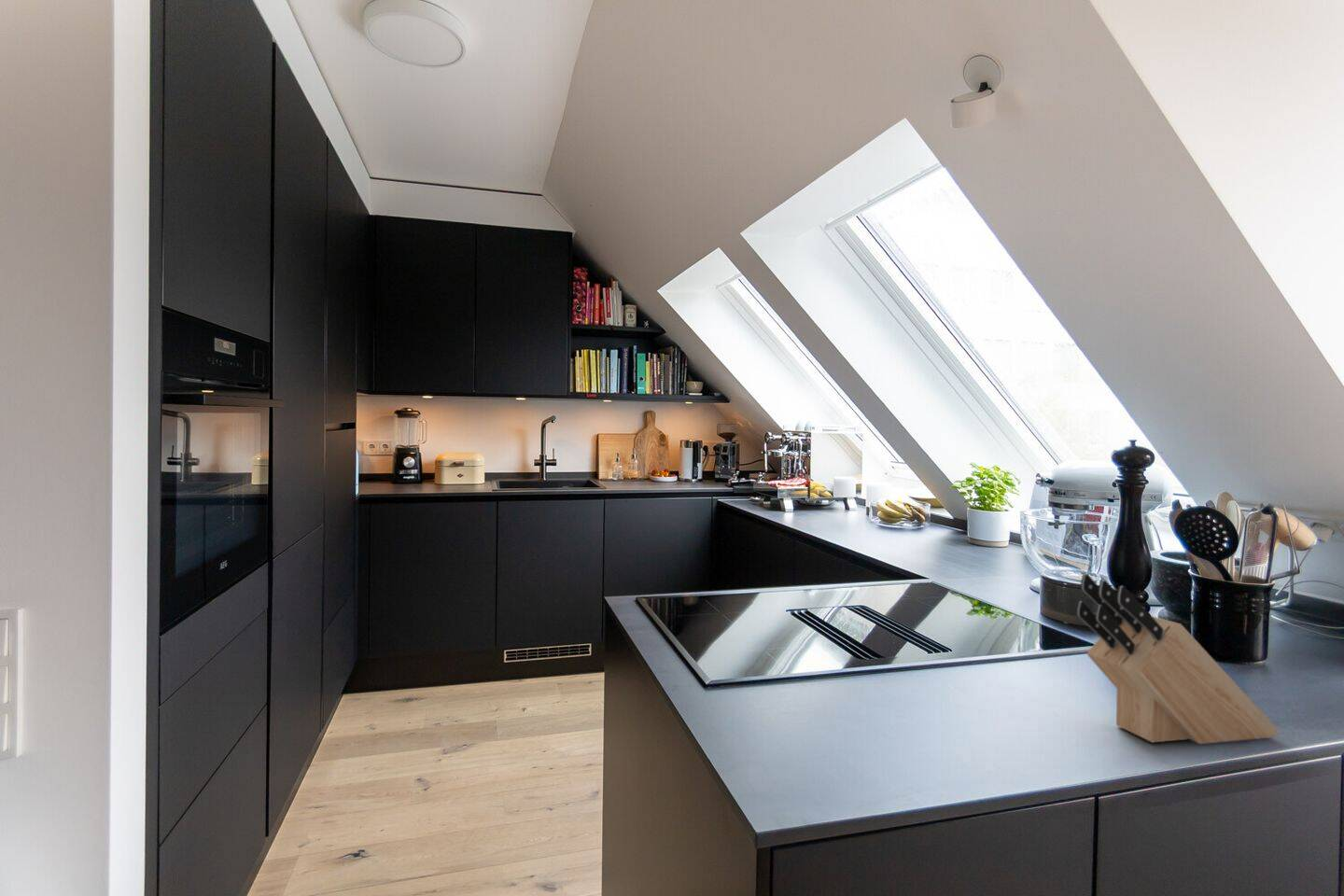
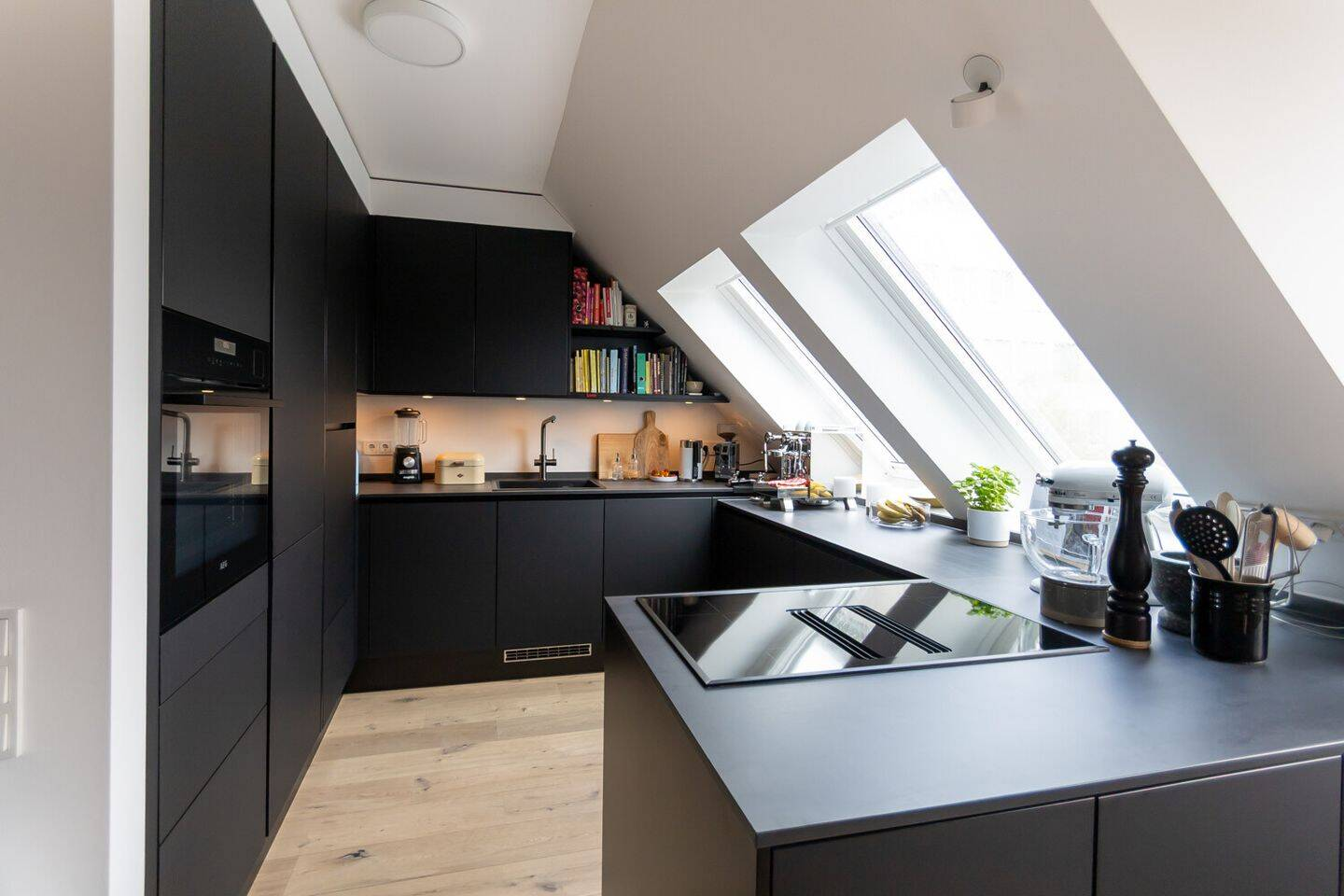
- knife block (1169, 653)
